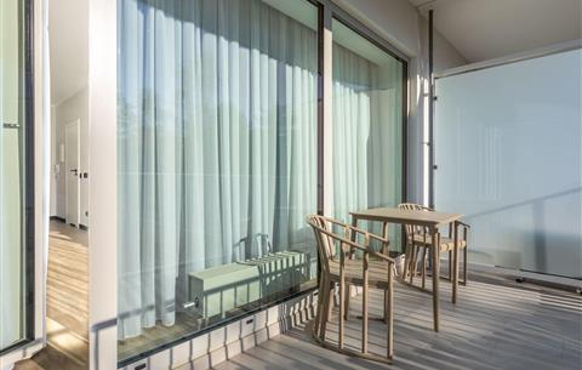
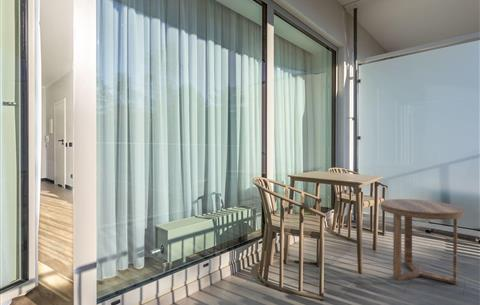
+ side table (411, 239)
